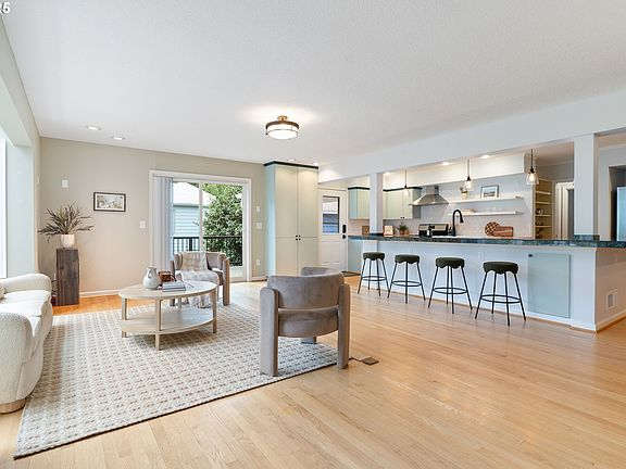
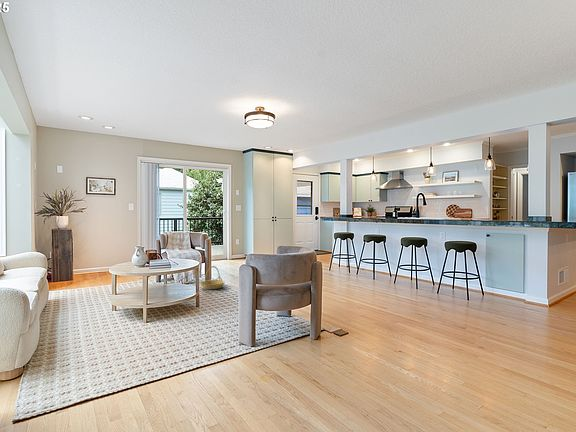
+ basket (212, 280)
